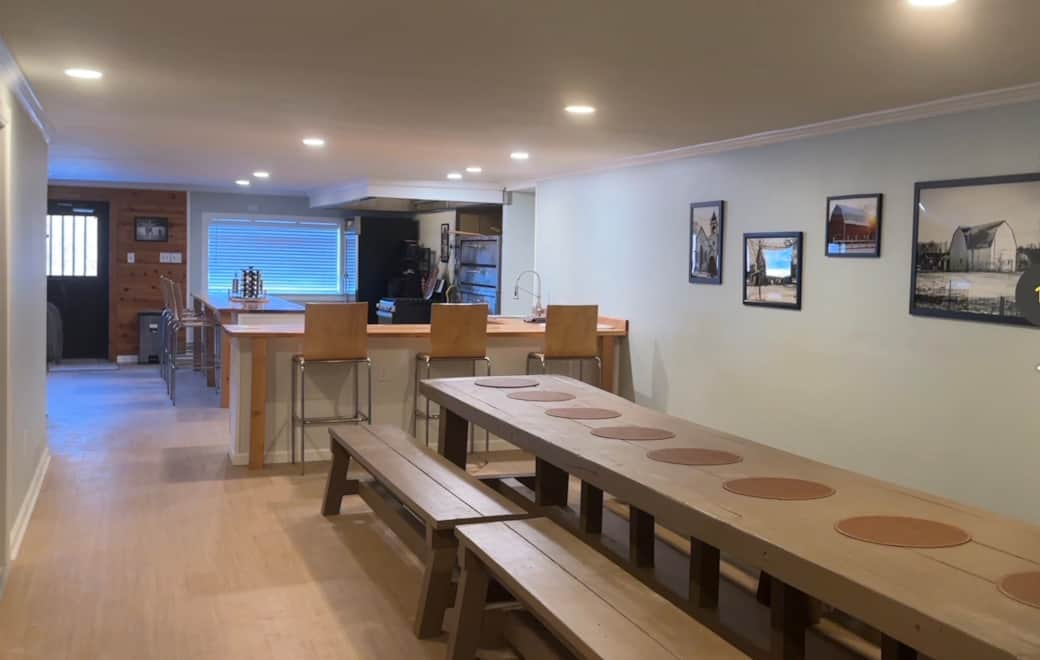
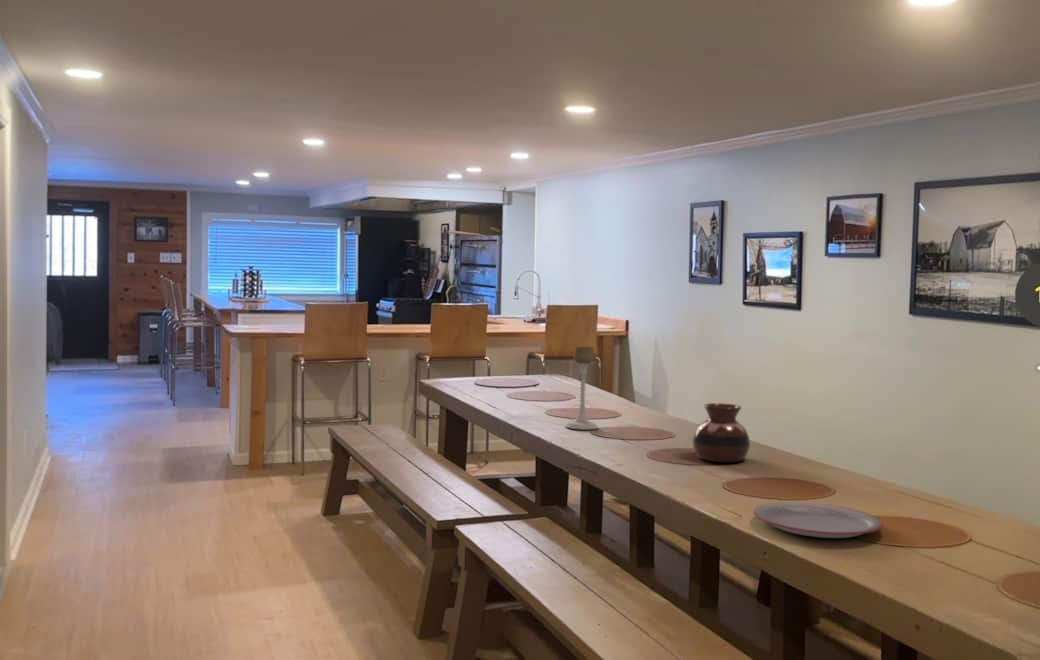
+ plate (816, 521)
+ vase (721, 432)
+ candle holder (582, 387)
